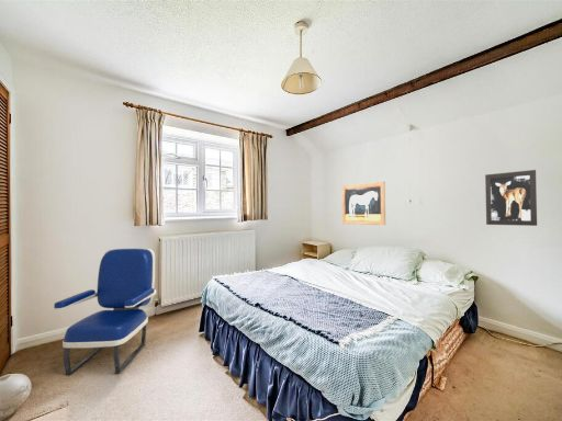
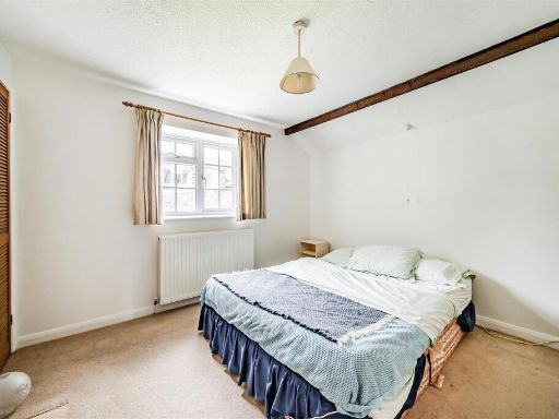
- wall art (509, 198)
- wall art (361, 204)
- armchair (112, 304)
